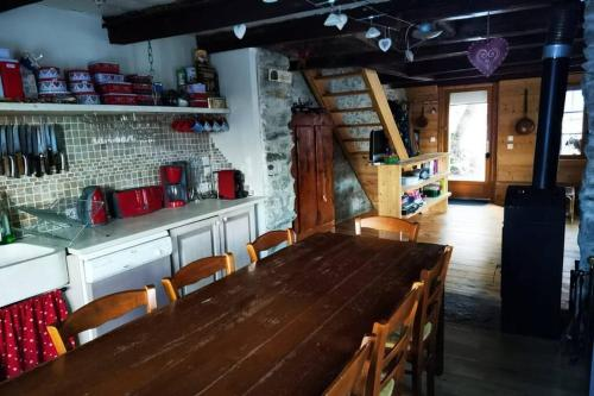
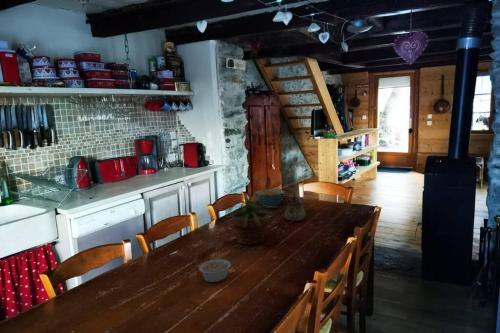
+ potted plant (250, 216)
+ cereal bowl (270, 199)
+ teapot (294, 206)
+ legume (216, 269)
